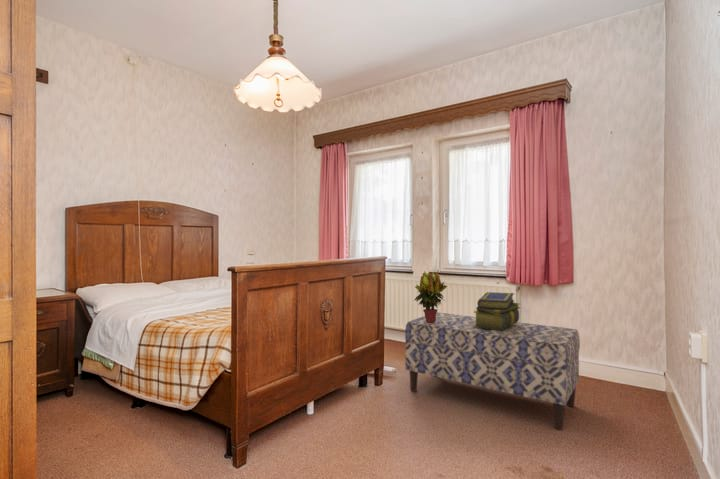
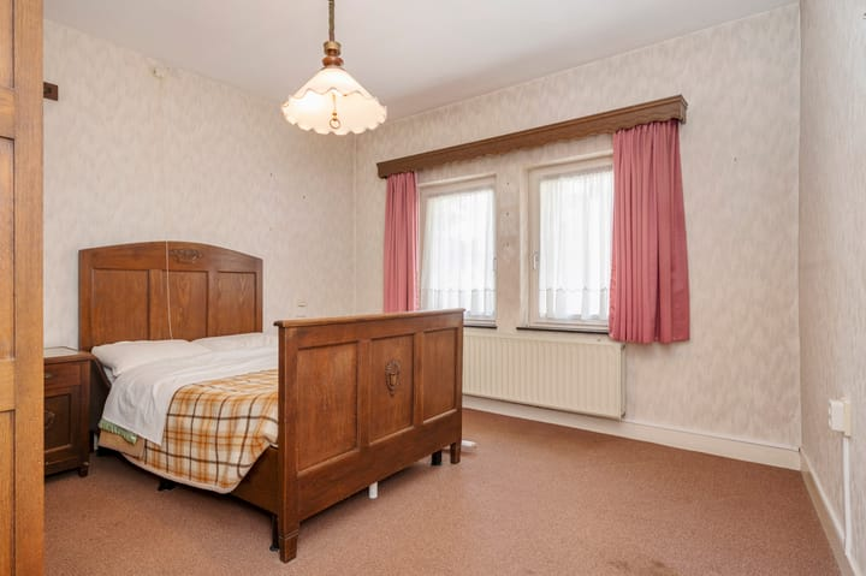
- bench (488, 361)
- stack of books (497, 309)
- potted plant (430, 296)
